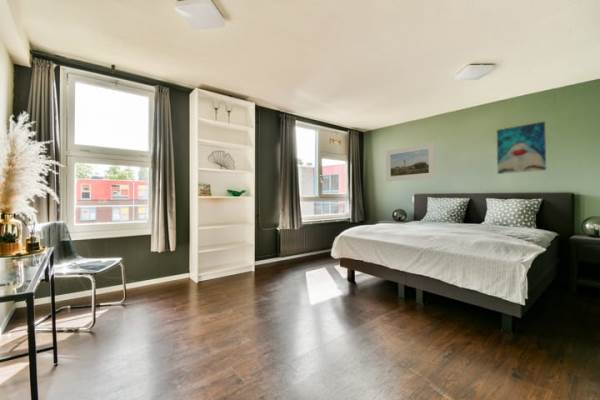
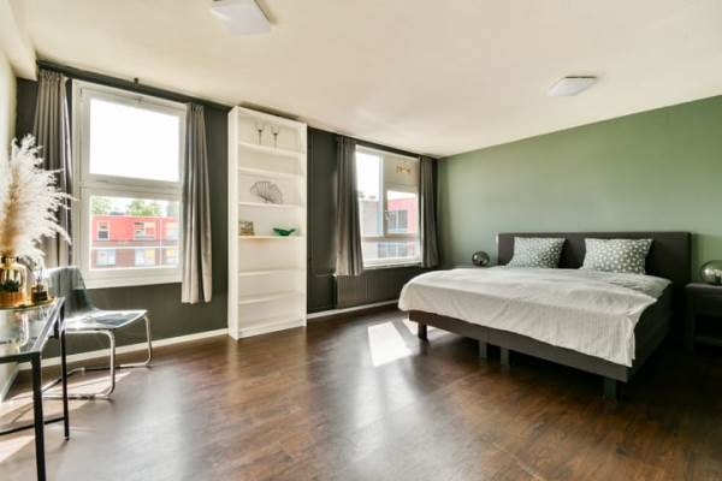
- wall art (520, 149)
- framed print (408, 163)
